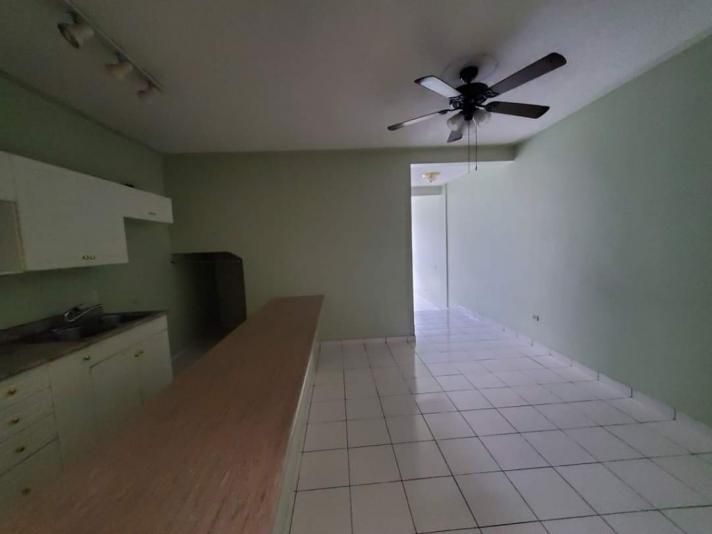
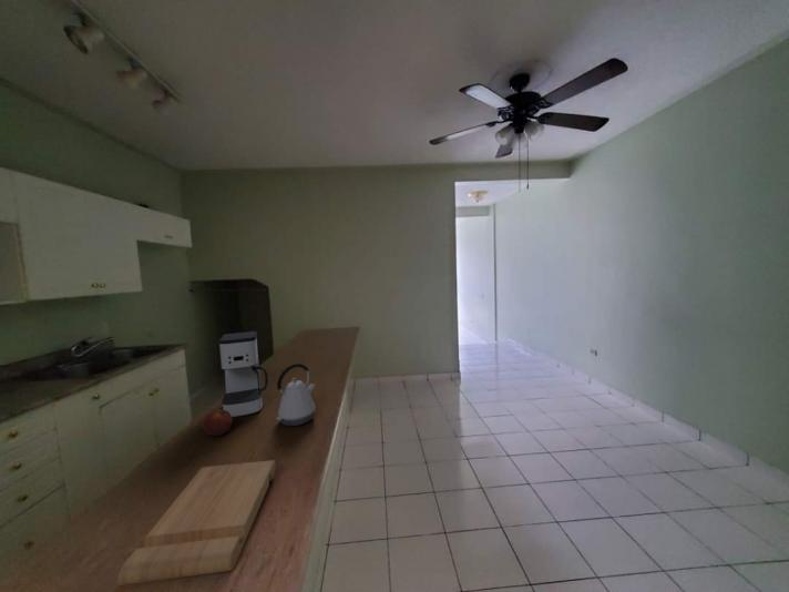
+ cutting board (214, 509)
+ coffee maker (244, 371)
+ kettle (296, 391)
+ apple (217, 421)
